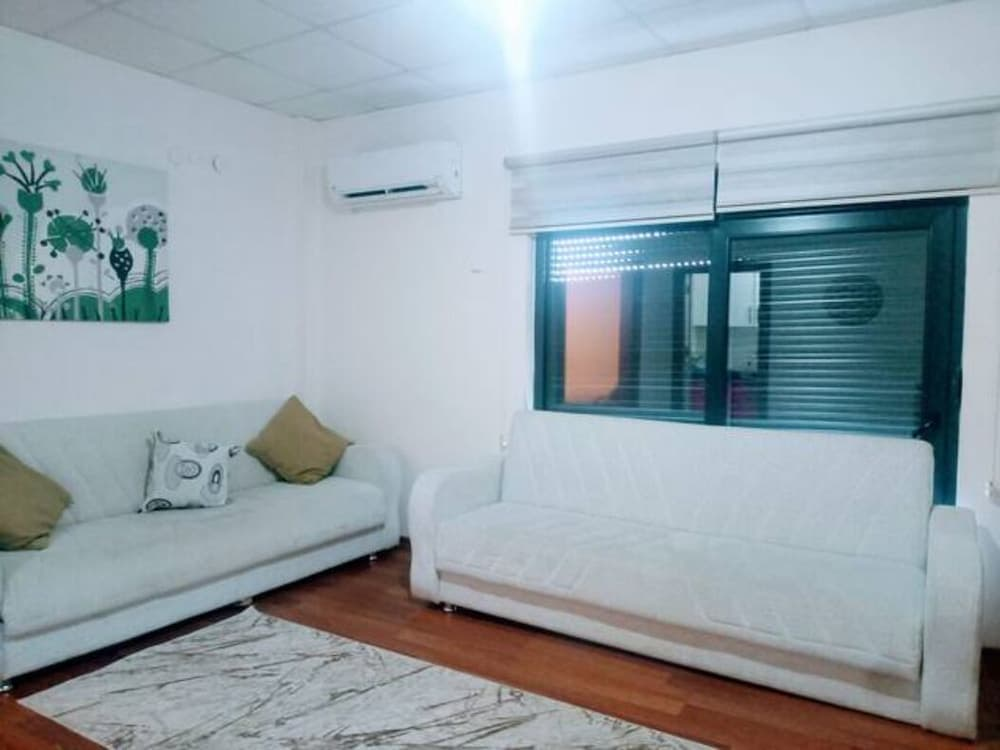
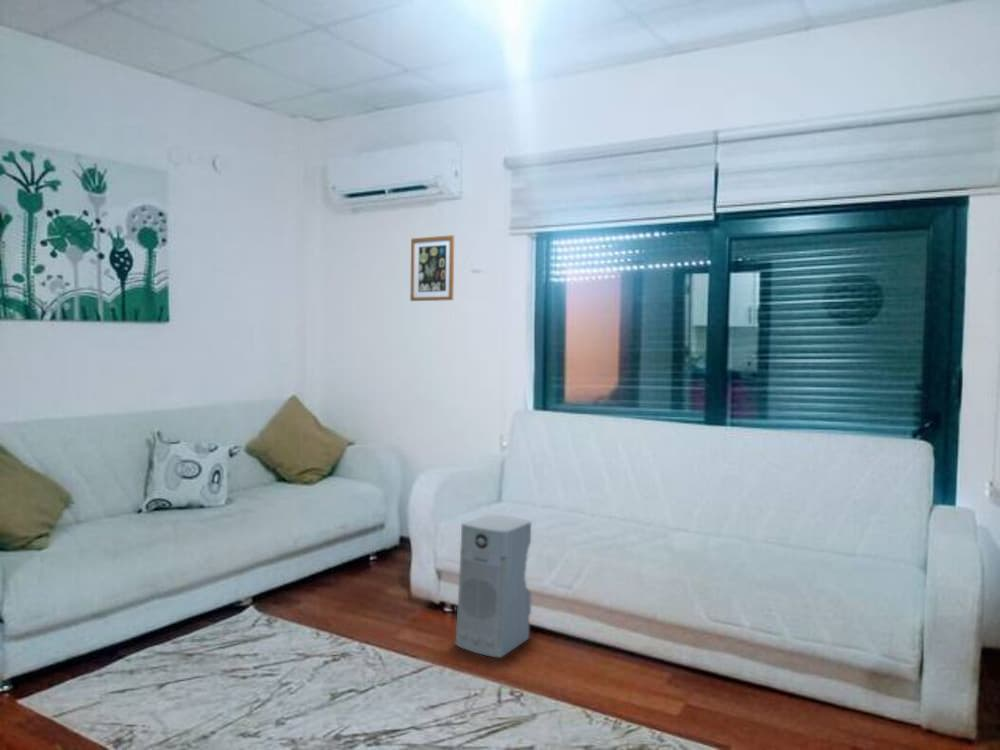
+ air purifier (495, 581)
+ wall art (431, 268)
